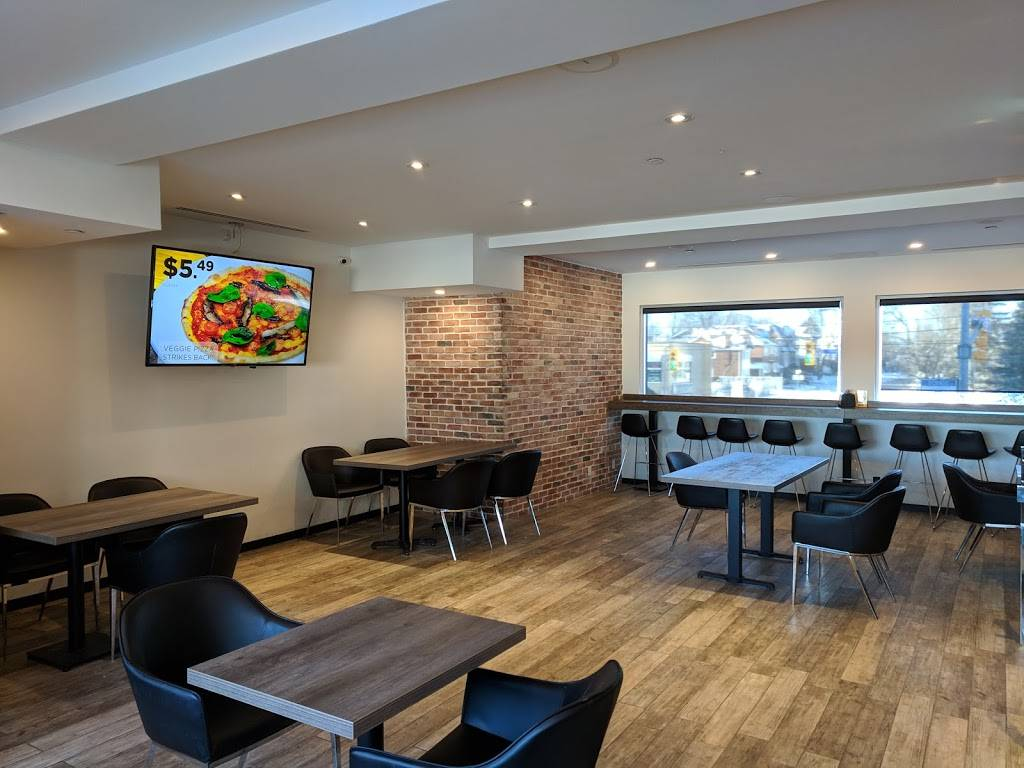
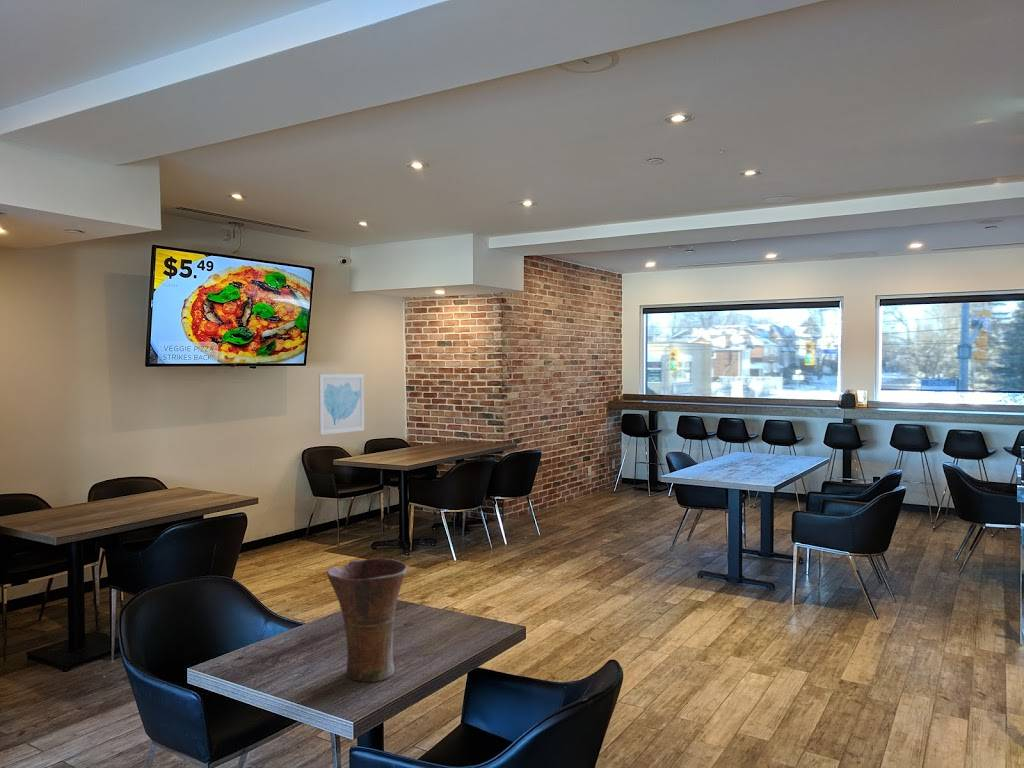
+ vase (368, 619)
+ wall art (342, 403)
